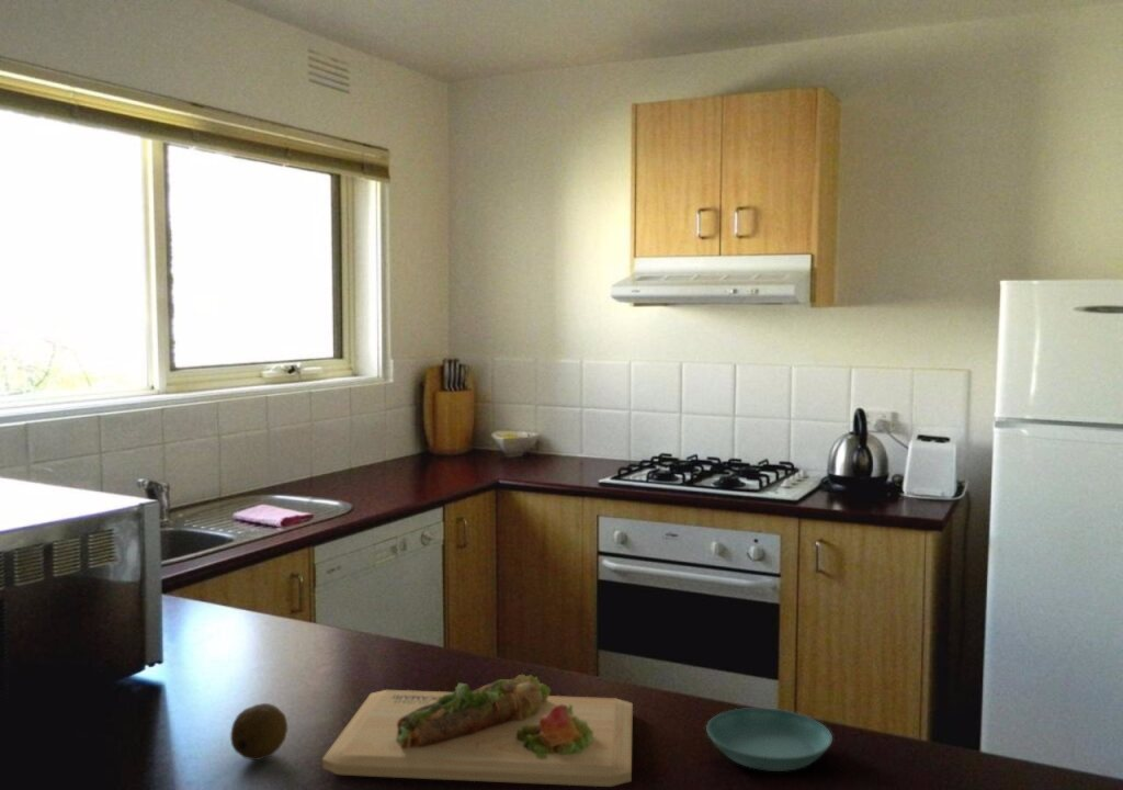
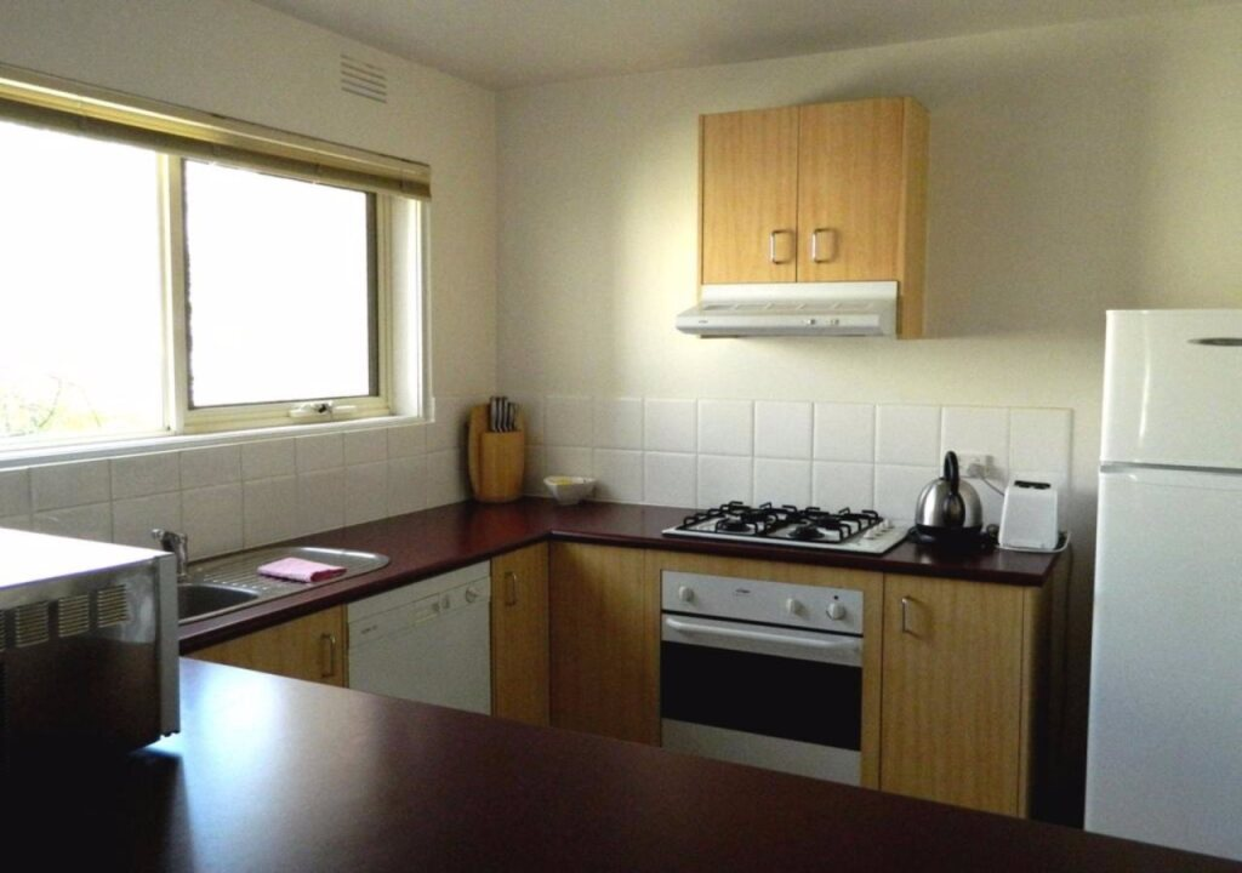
- cutting board (488, 712)
- fruit (260, 731)
- saucer (768, 741)
